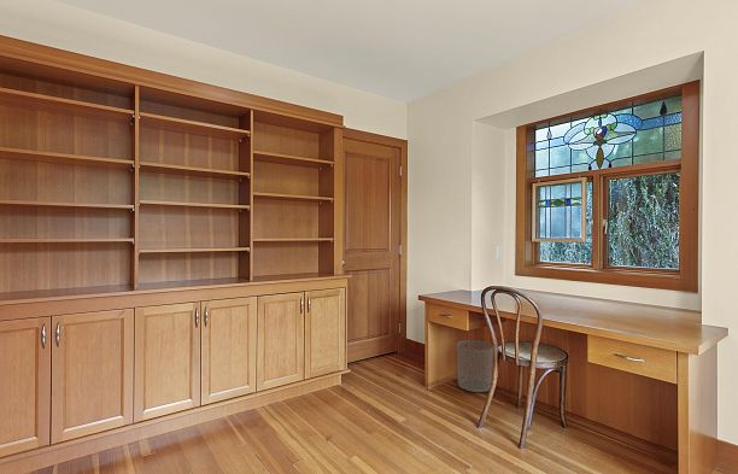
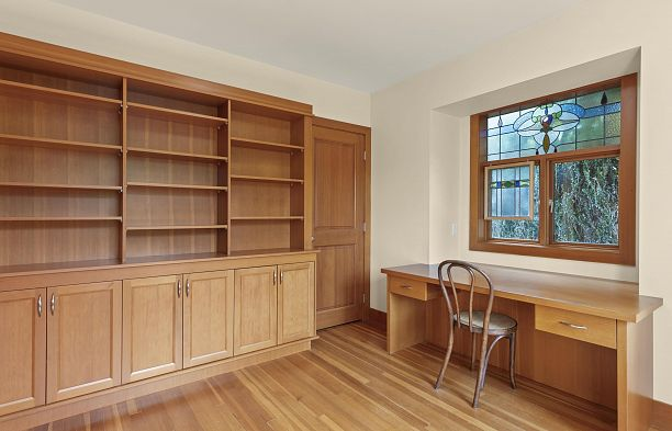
- waste bin (474, 364)
